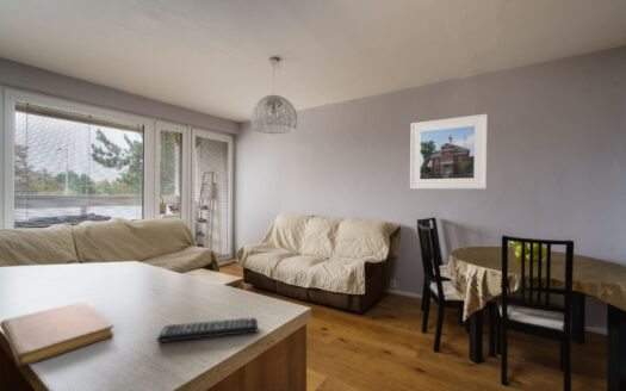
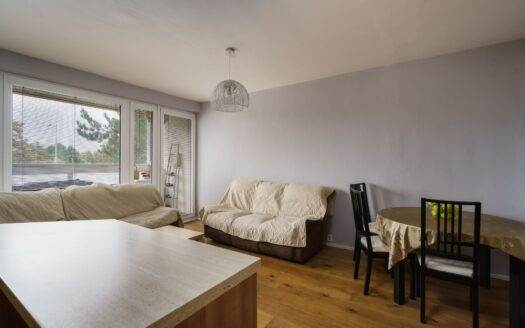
- notebook (56, 328)
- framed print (446, 154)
- remote control (210, 329)
